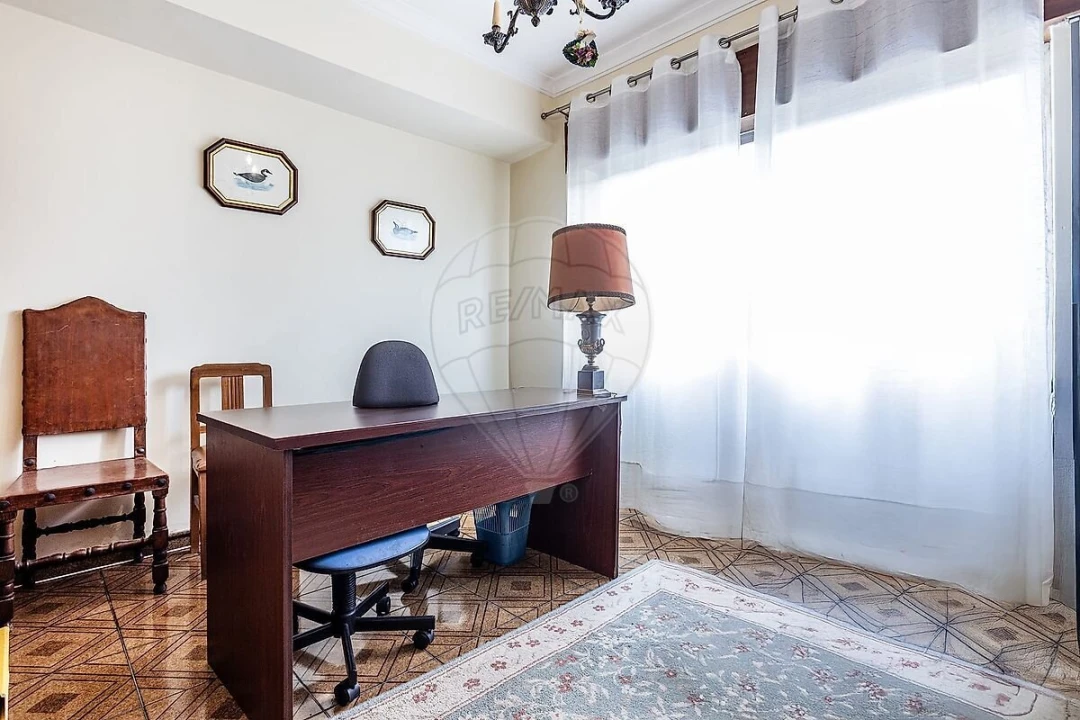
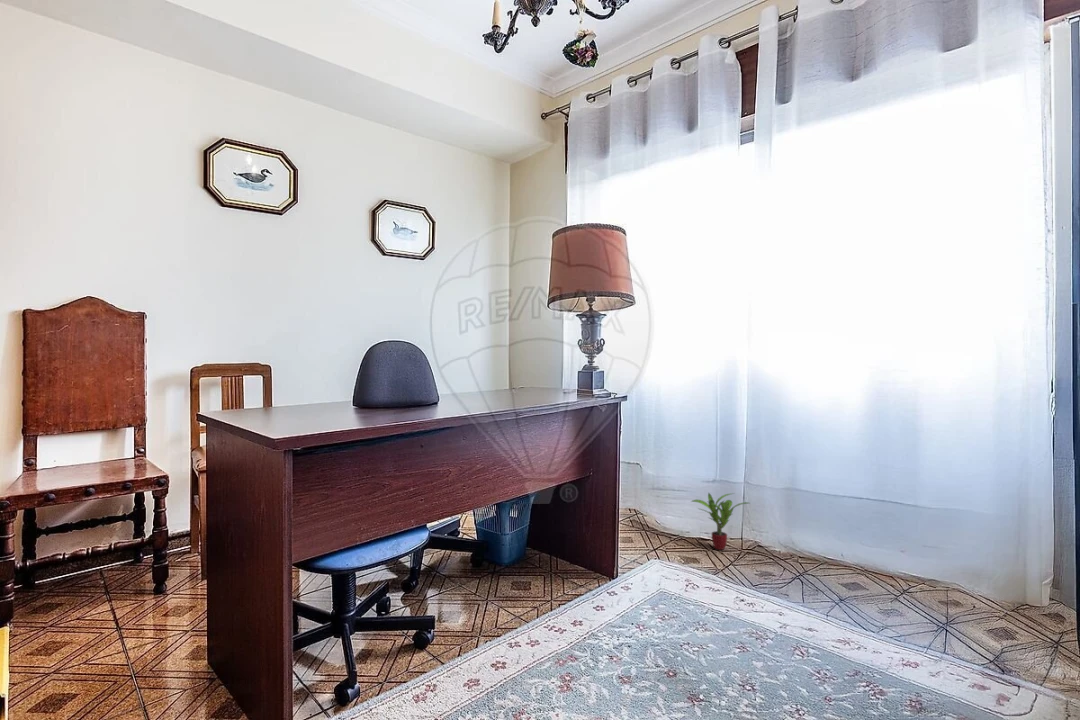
+ potted plant (718, 522)
